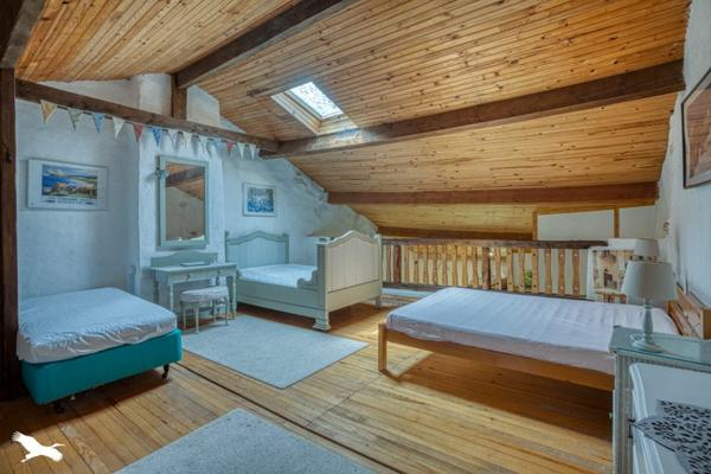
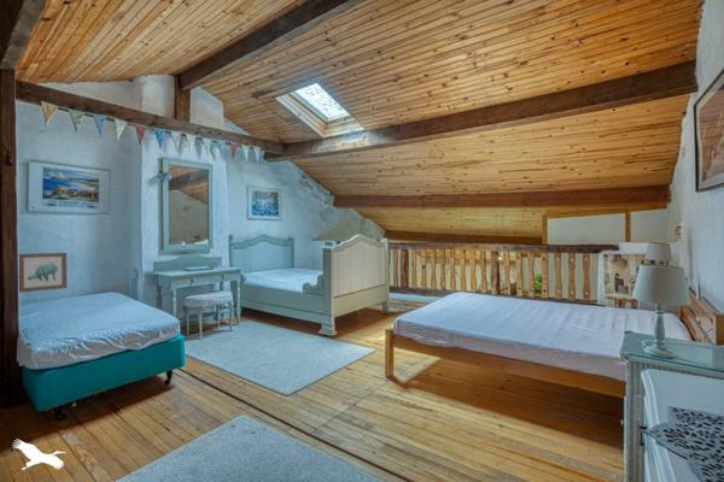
+ wall art (43, 271)
